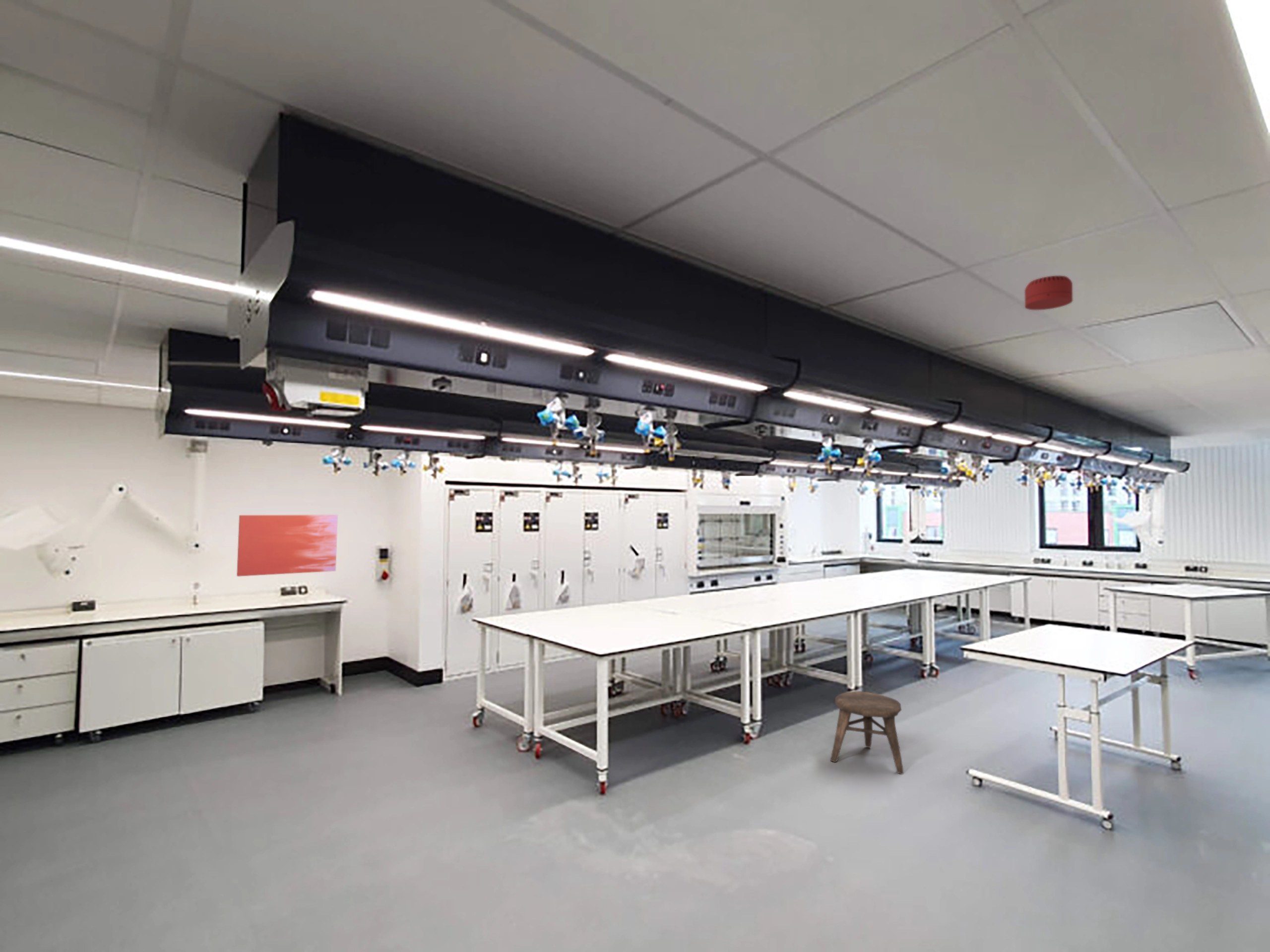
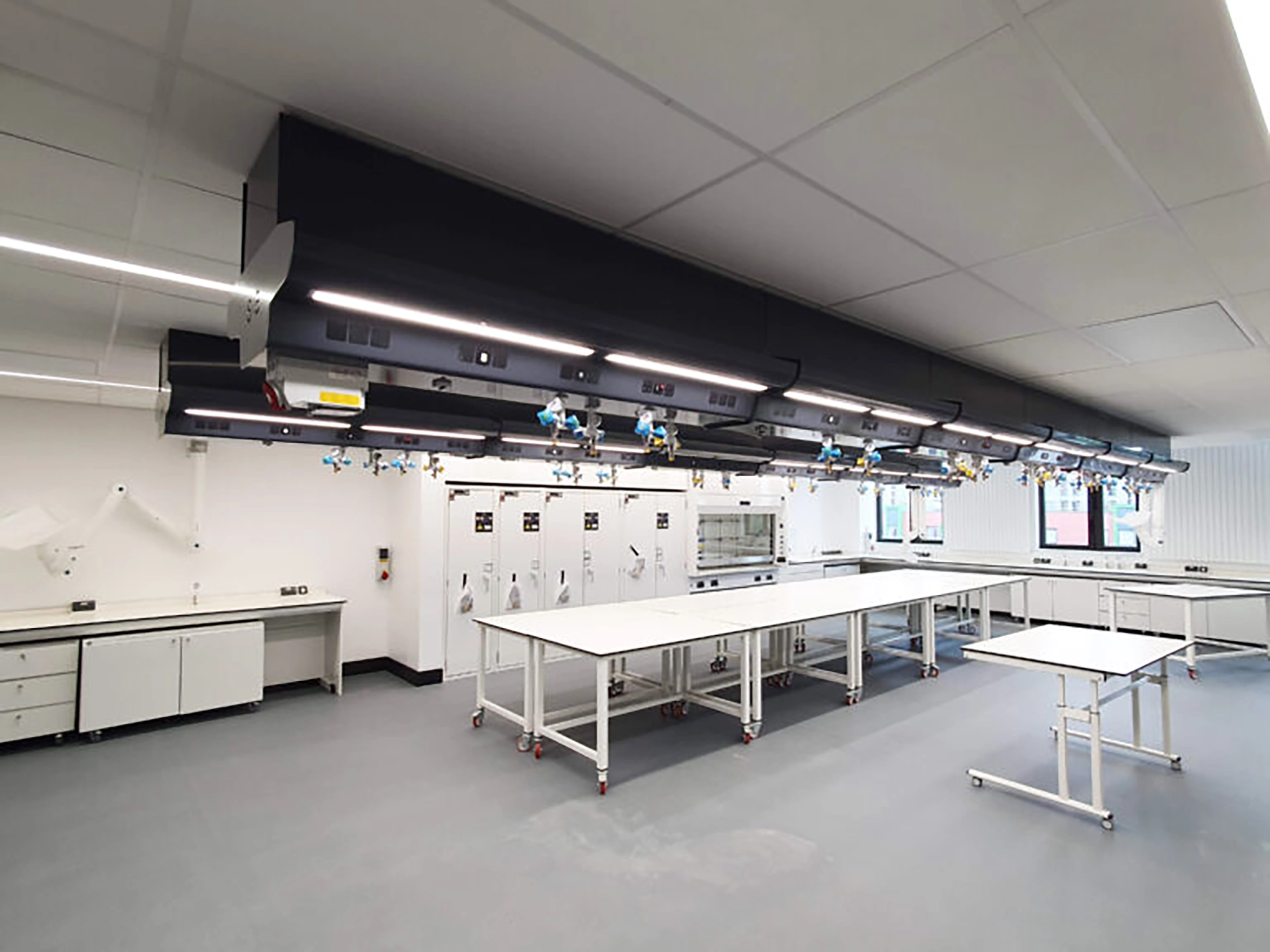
- smoke detector (1048, 292)
- wall art (289, 544)
- stool (864, 729)
